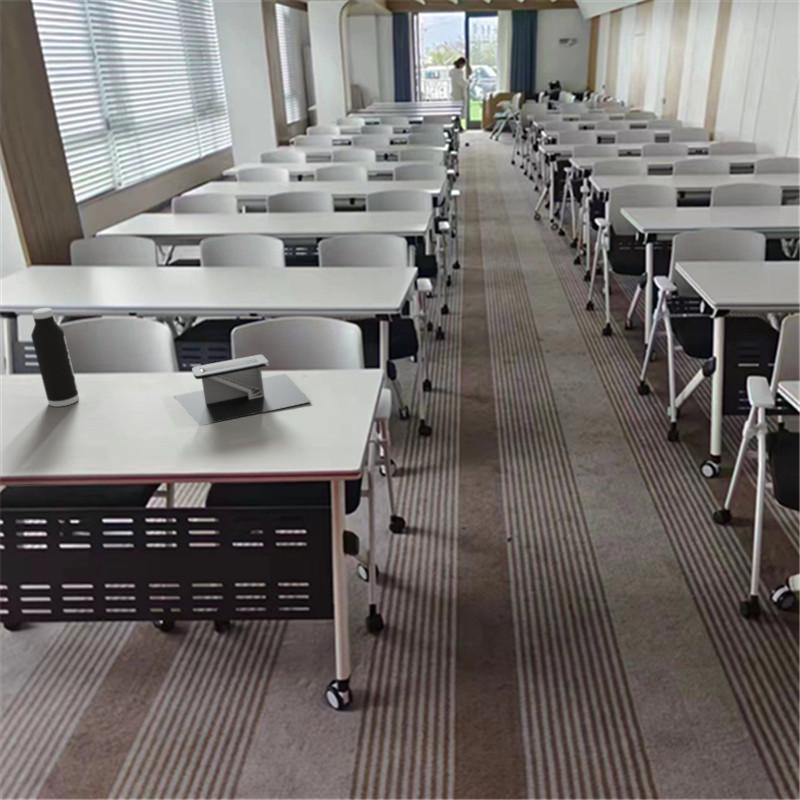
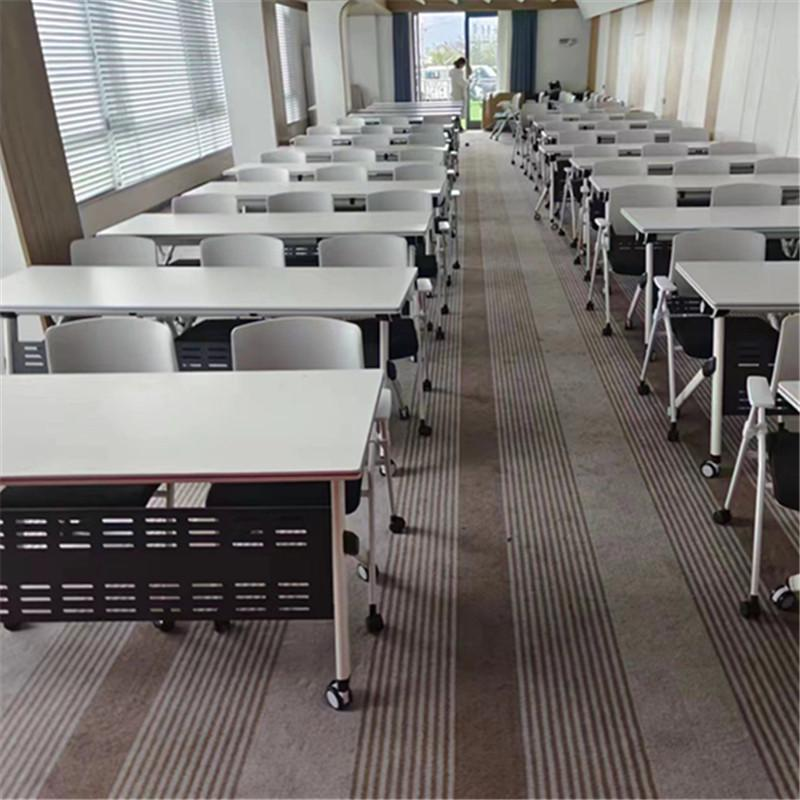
- water bottle (53, 356)
- desk lamp (232, 382)
